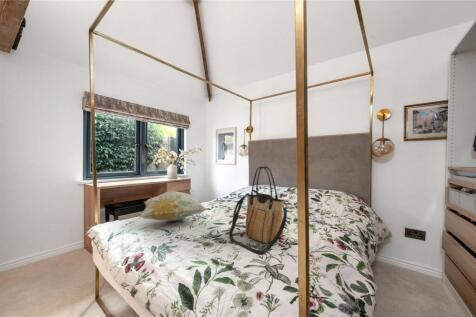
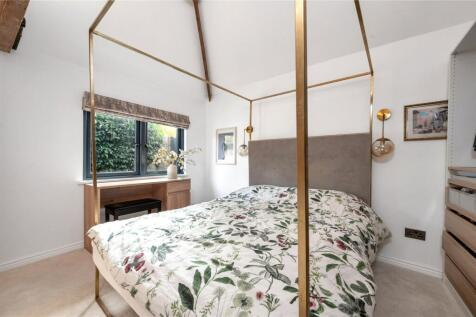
- tote bag (256, 202)
- decorative pillow (173, 205)
